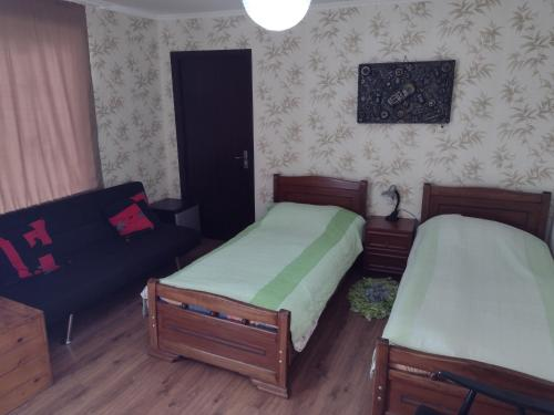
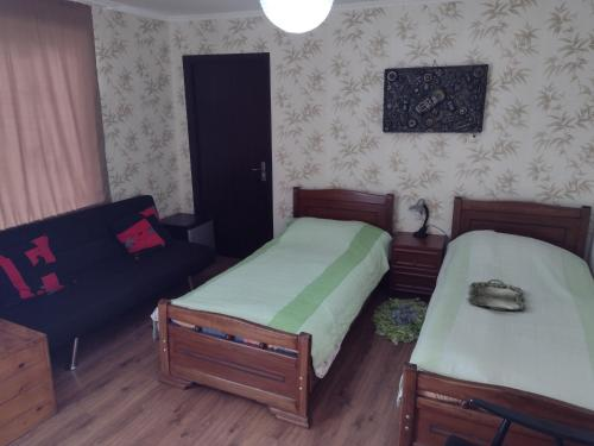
+ serving tray (495, 295)
